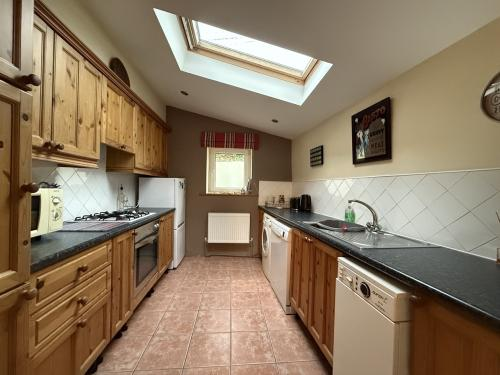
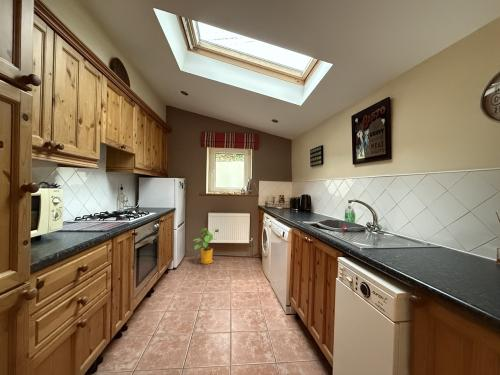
+ house plant (206, 245)
